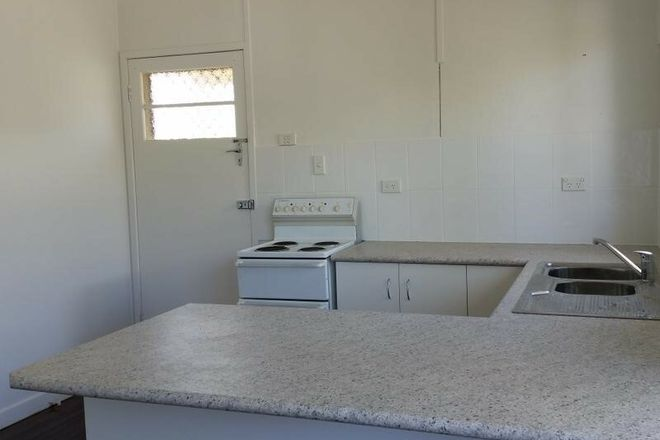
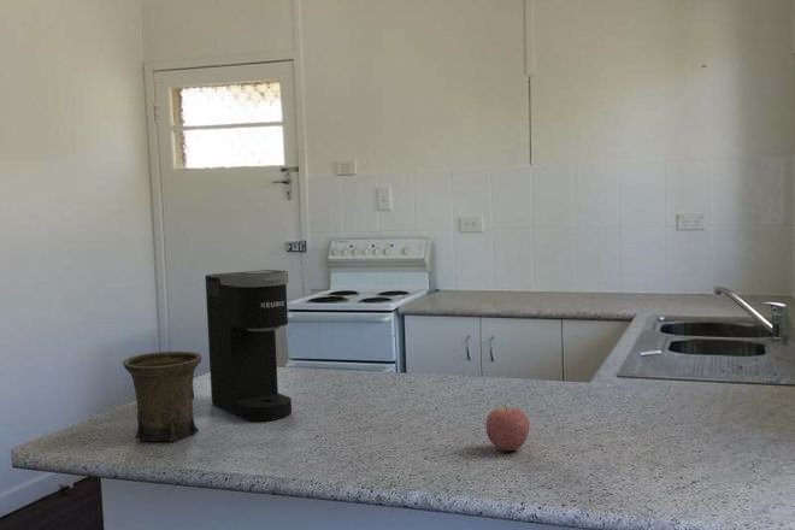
+ mug (164, 395)
+ coffee maker (247, 338)
+ apple (507, 426)
